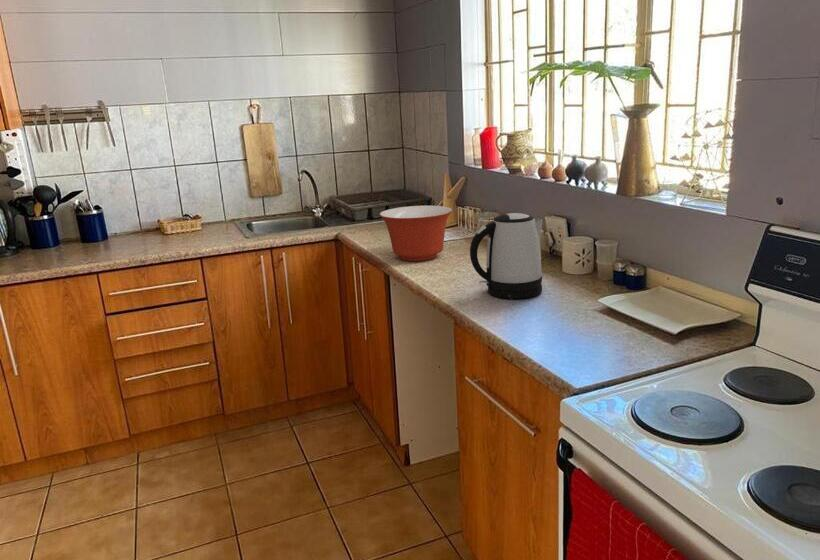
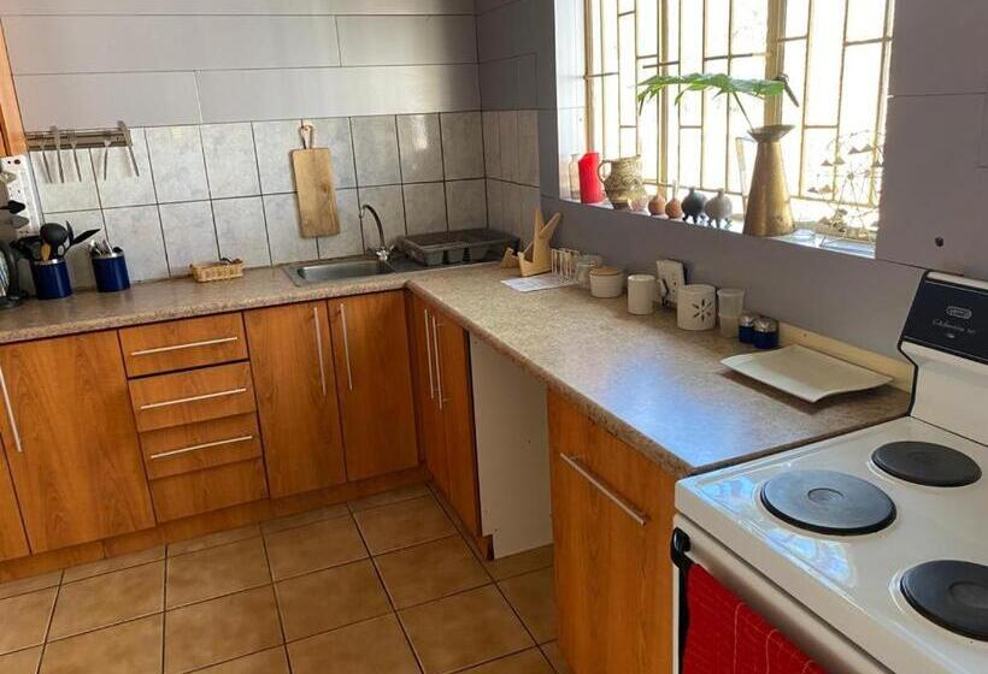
- kettle (506, 254)
- mixing bowl (417, 234)
